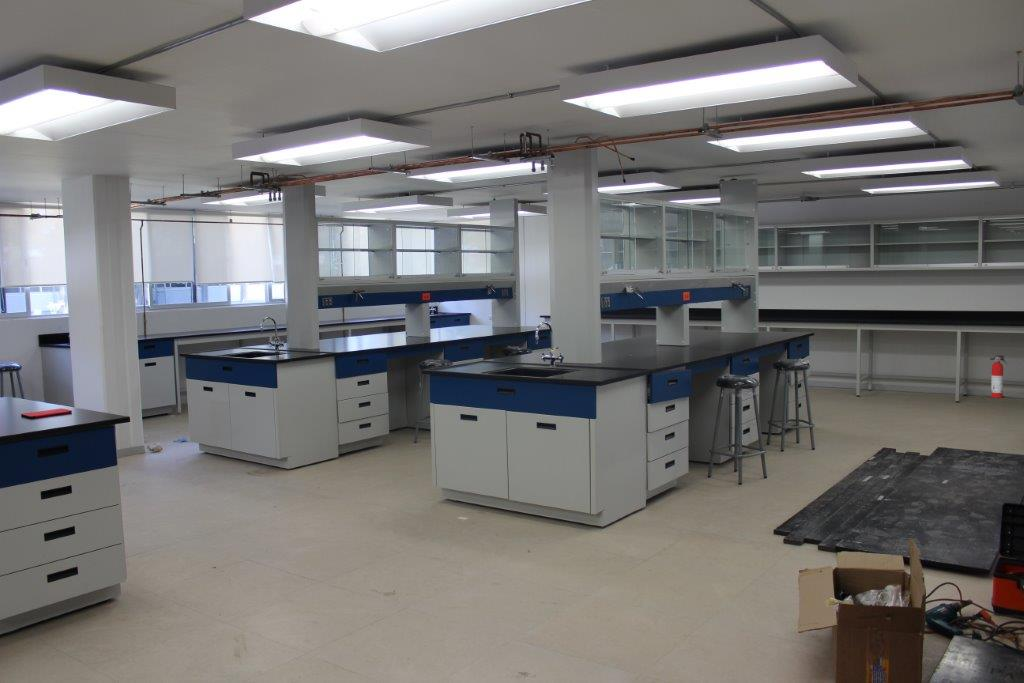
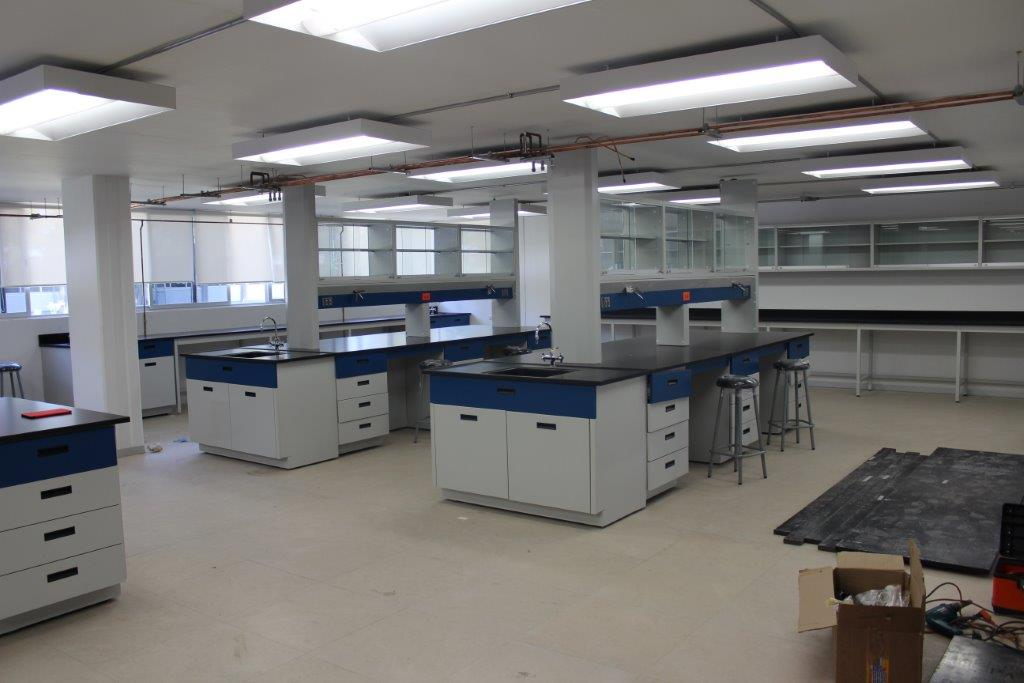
- fire extinguisher (998, 376)
